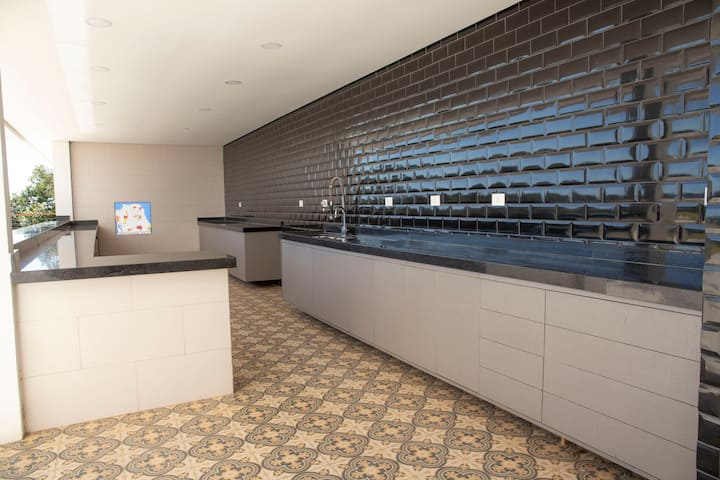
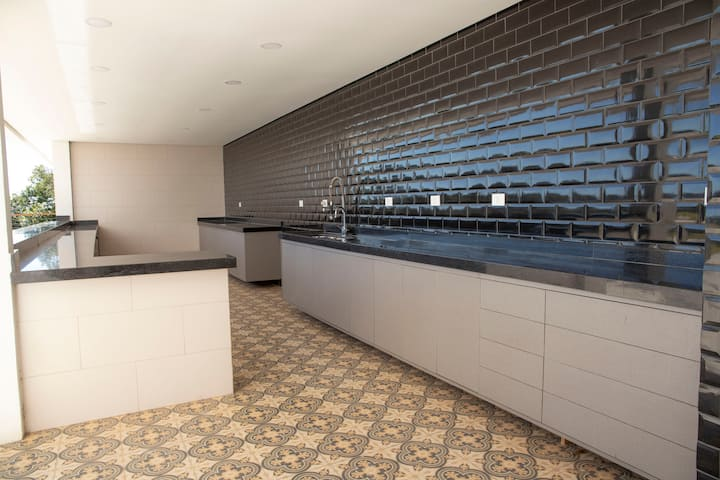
- wall art (133, 218)
